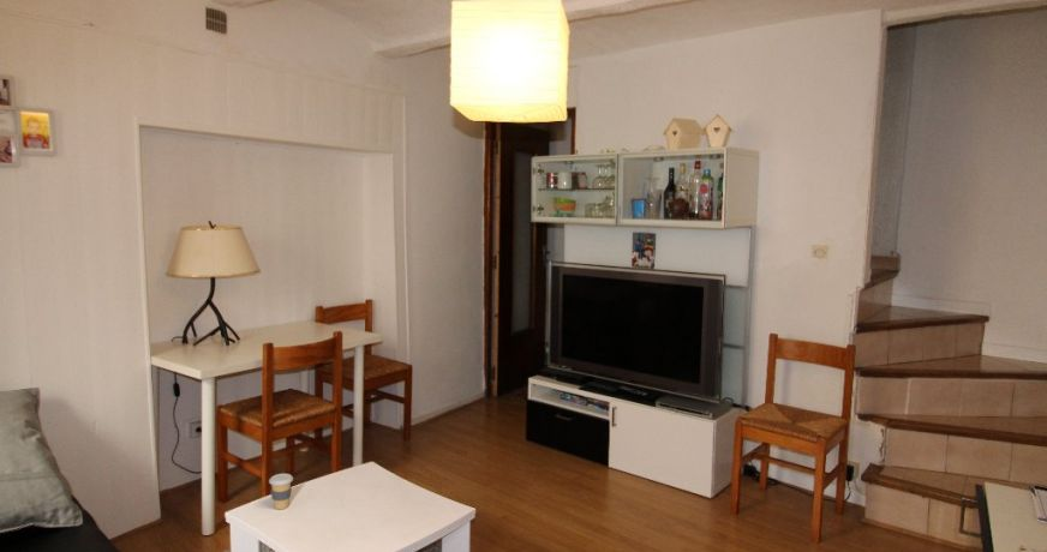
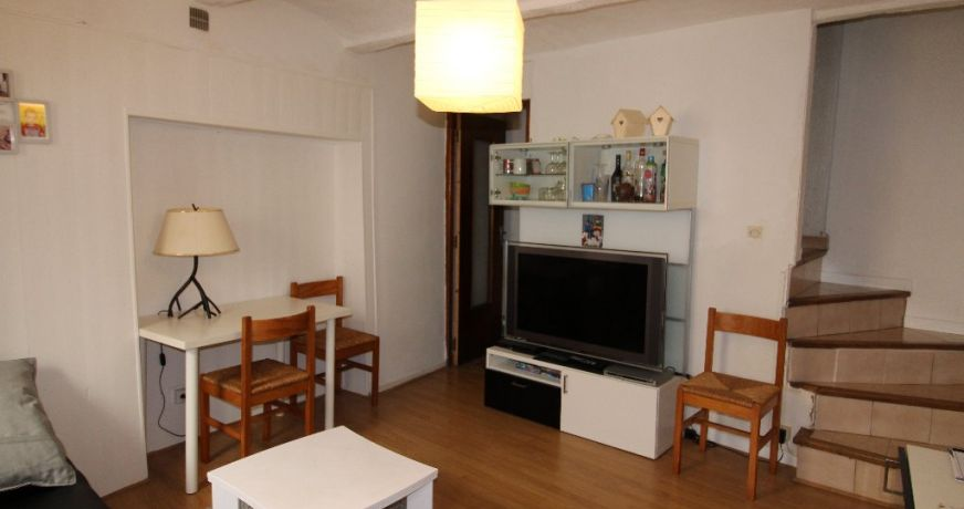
- coffee cup (281, 491)
